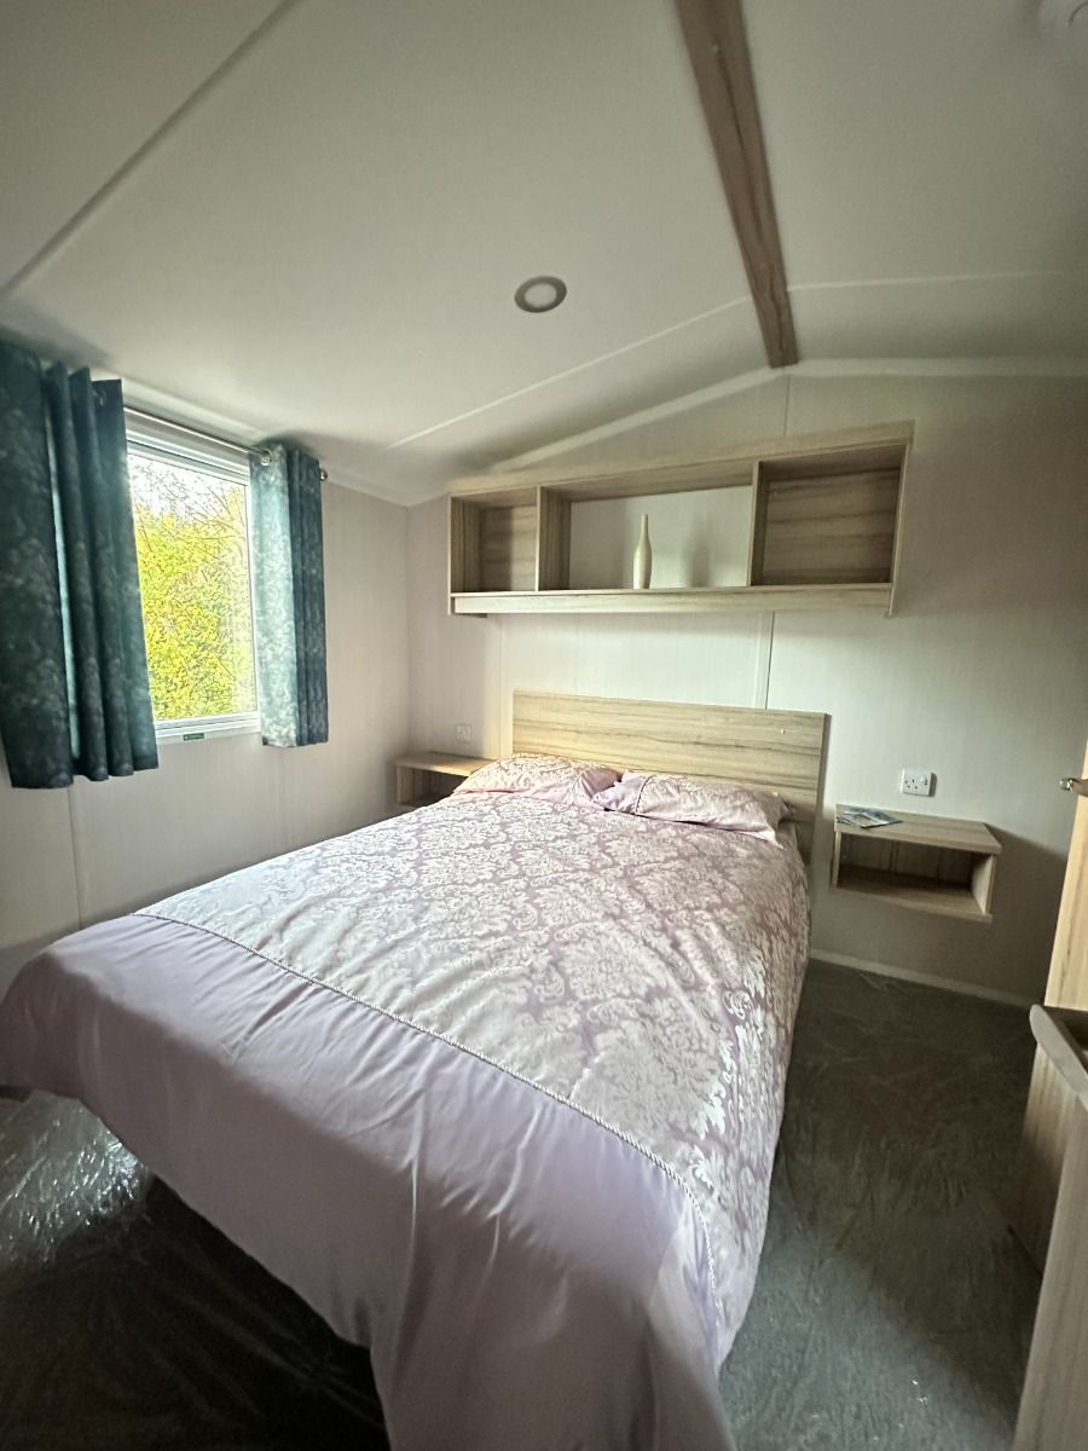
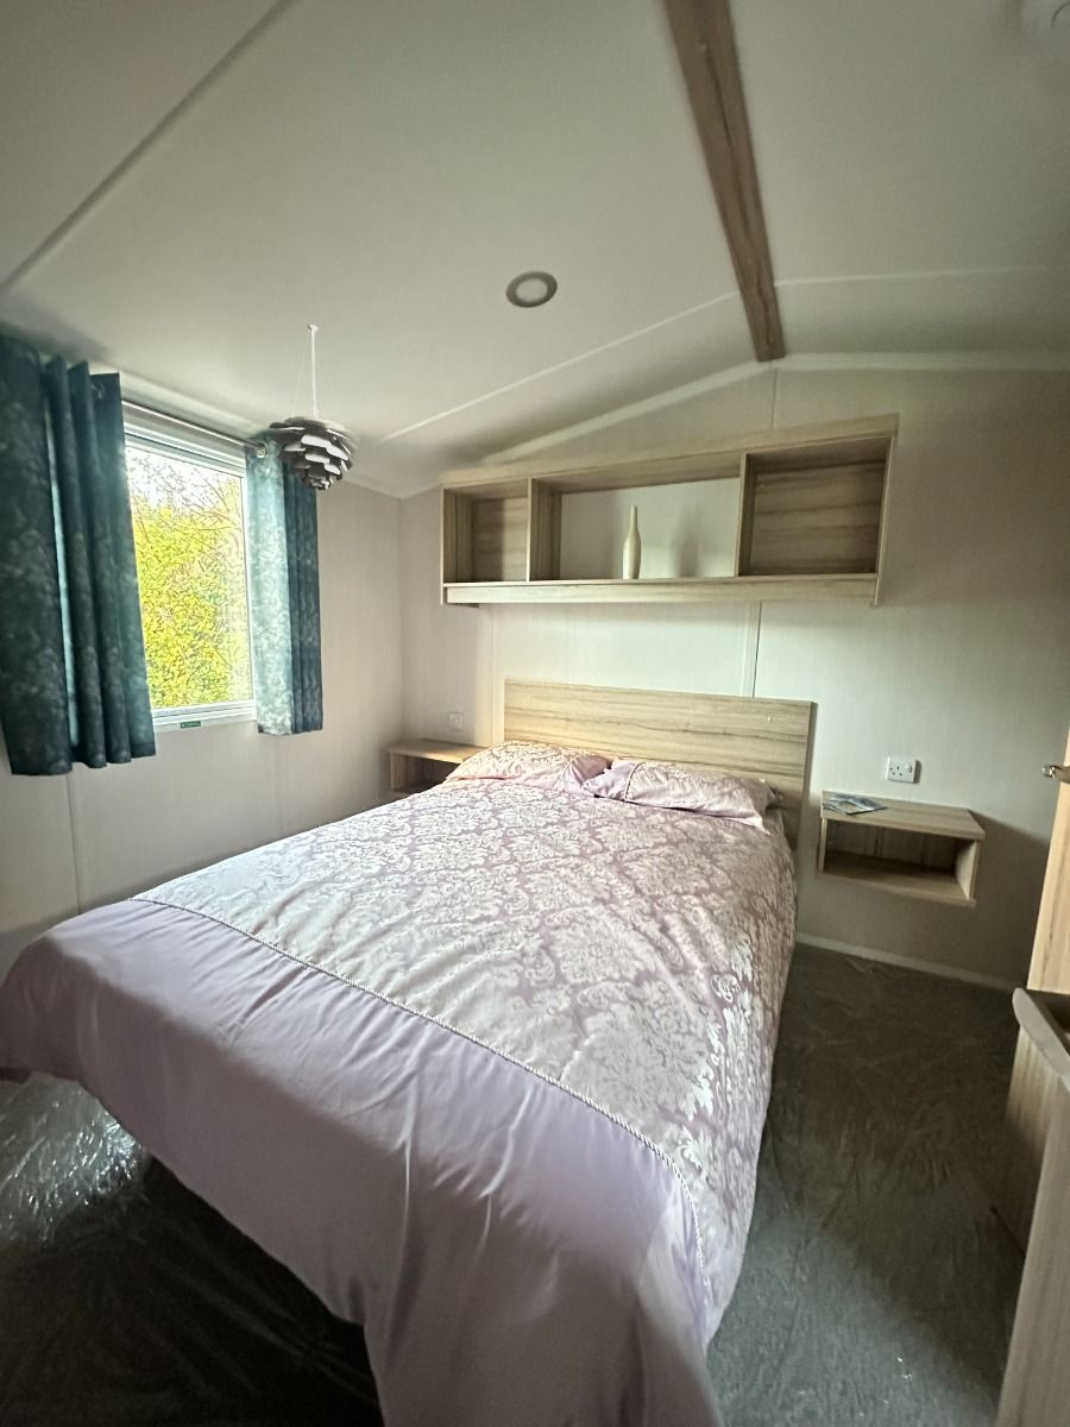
+ pendant light (315, 409)
